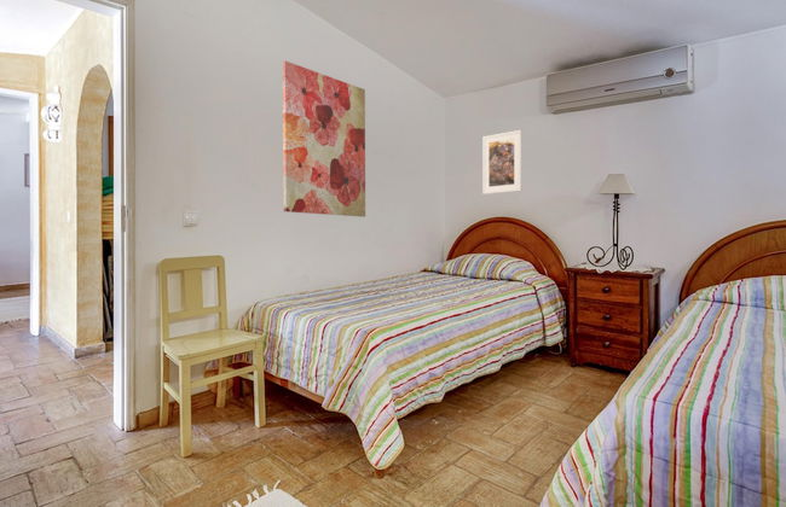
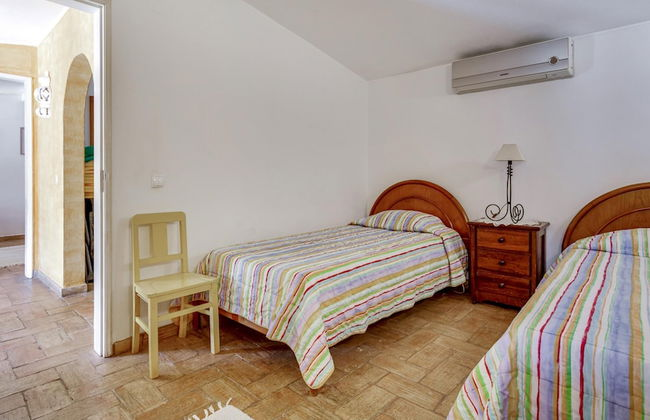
- wall art (326, 145)
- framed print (501, 163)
